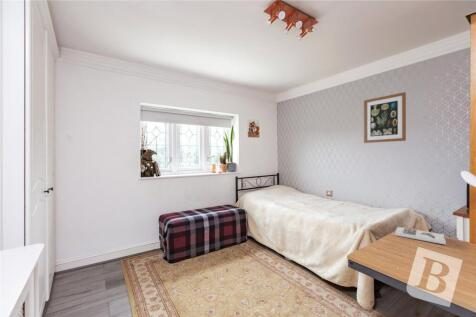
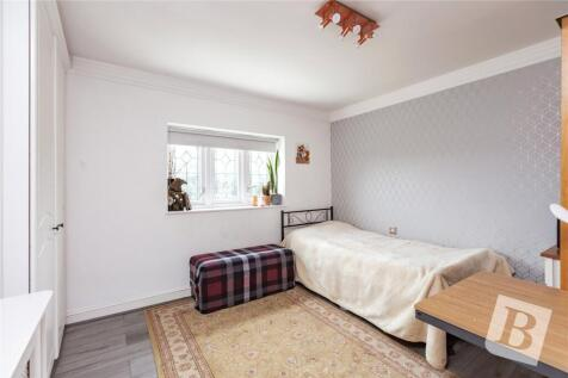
- wall art (383, 119)
- book (419, 234)
